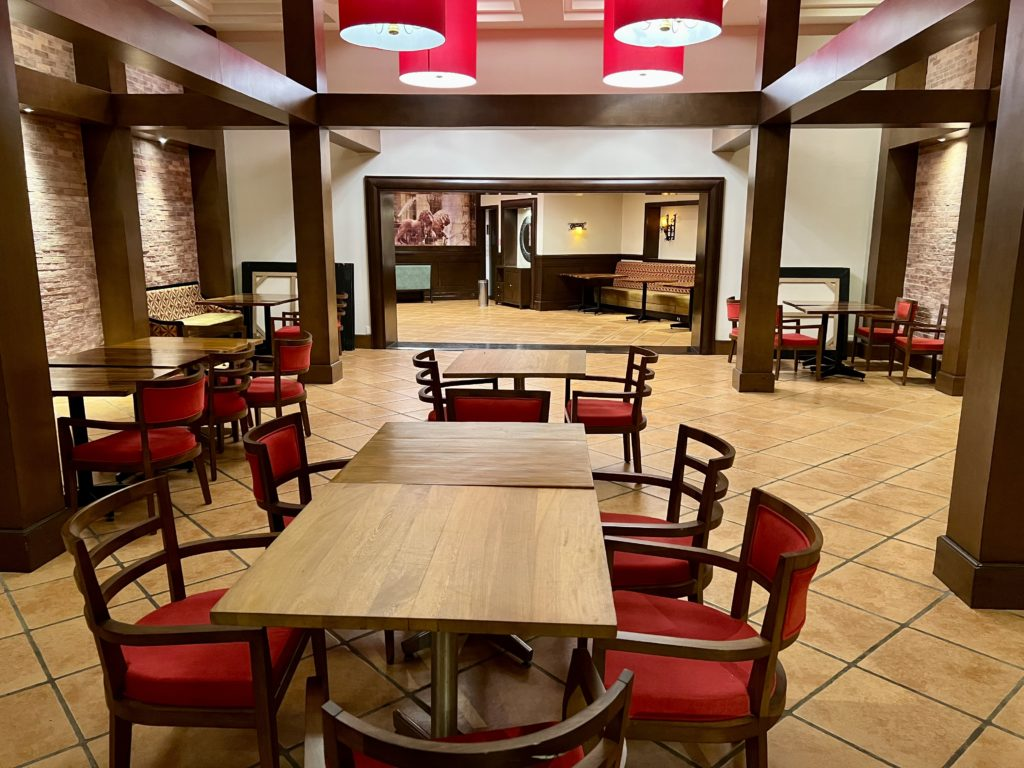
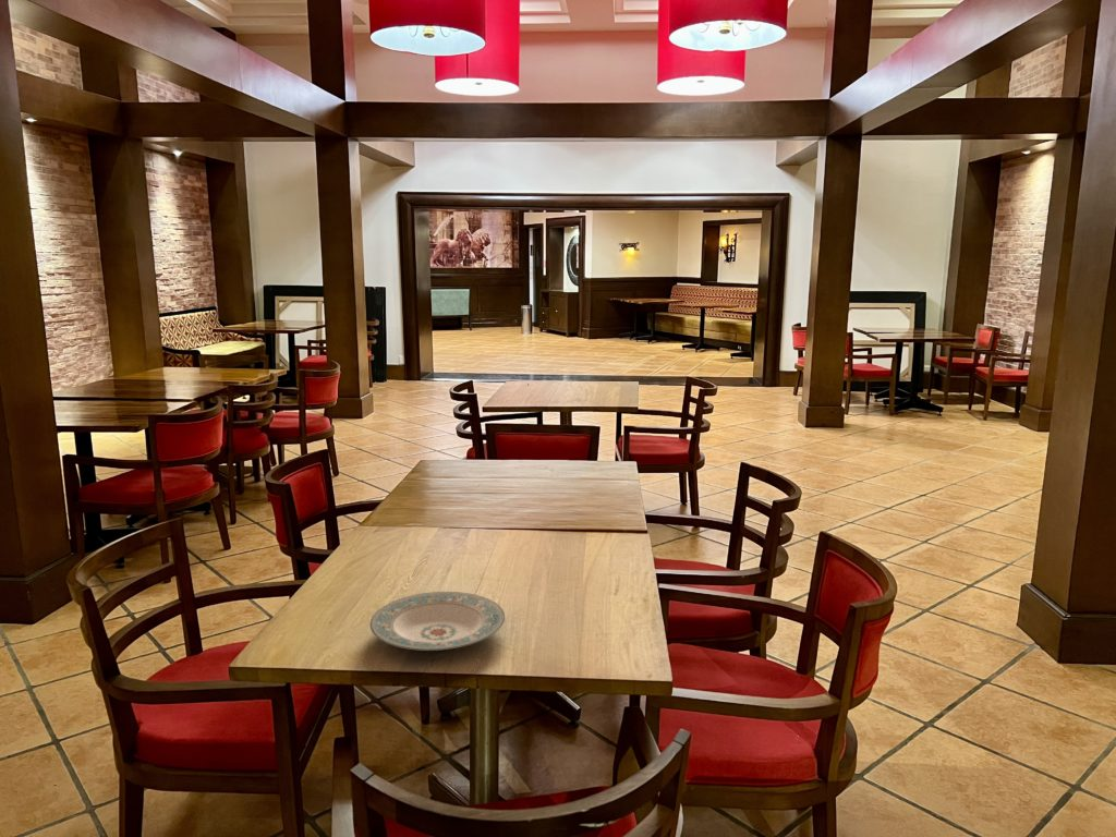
+ plate (438, 626)
